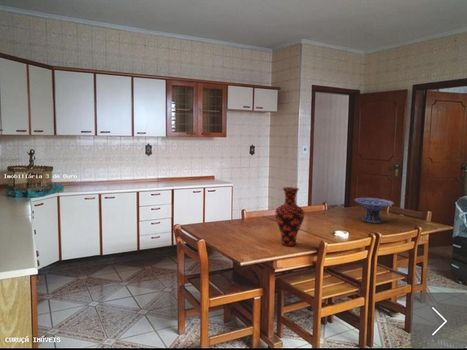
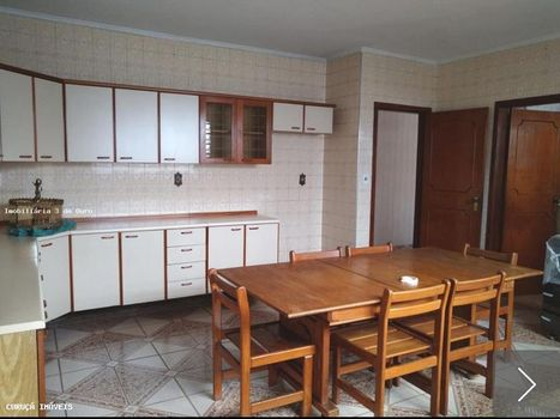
- decorative bowl (373, 210)
- vase (289, 216)
